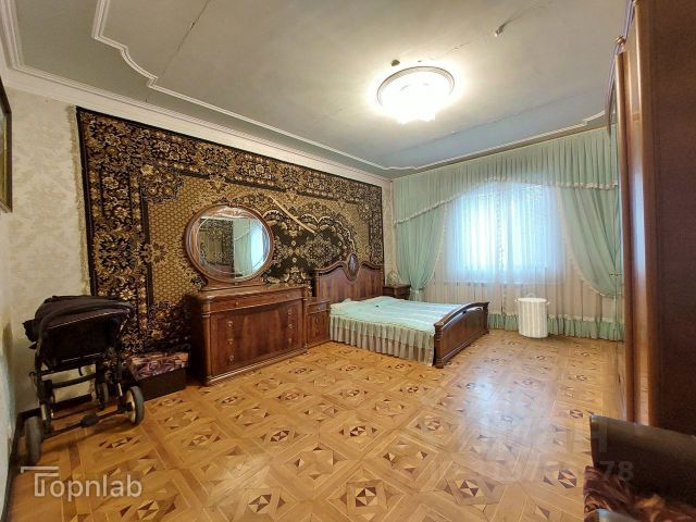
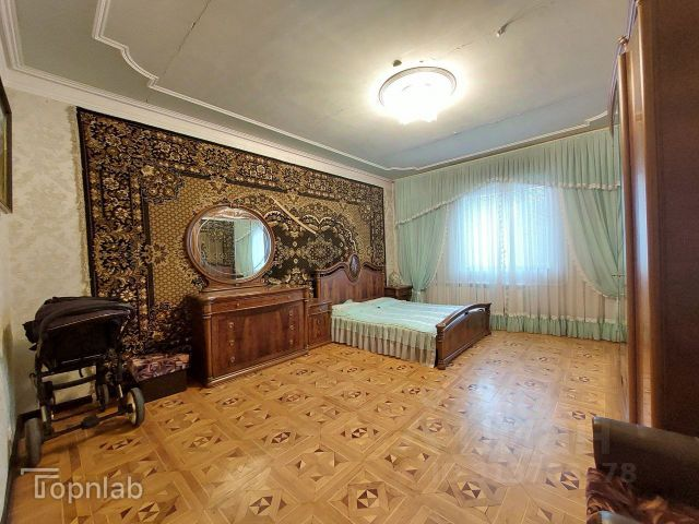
- laundry hamper (532, 313)
